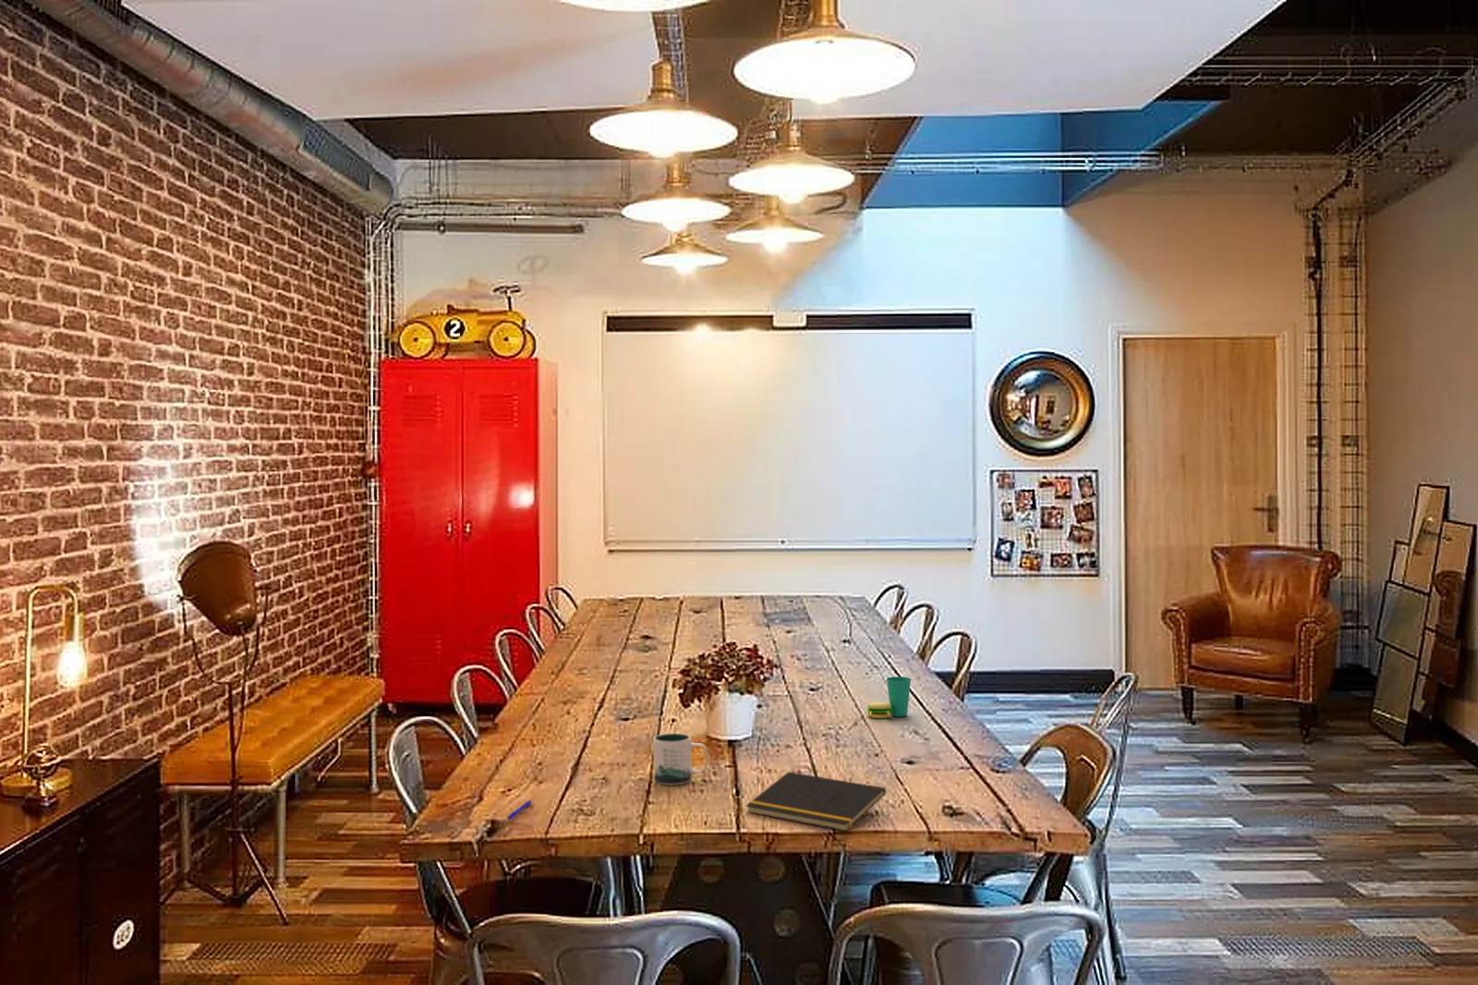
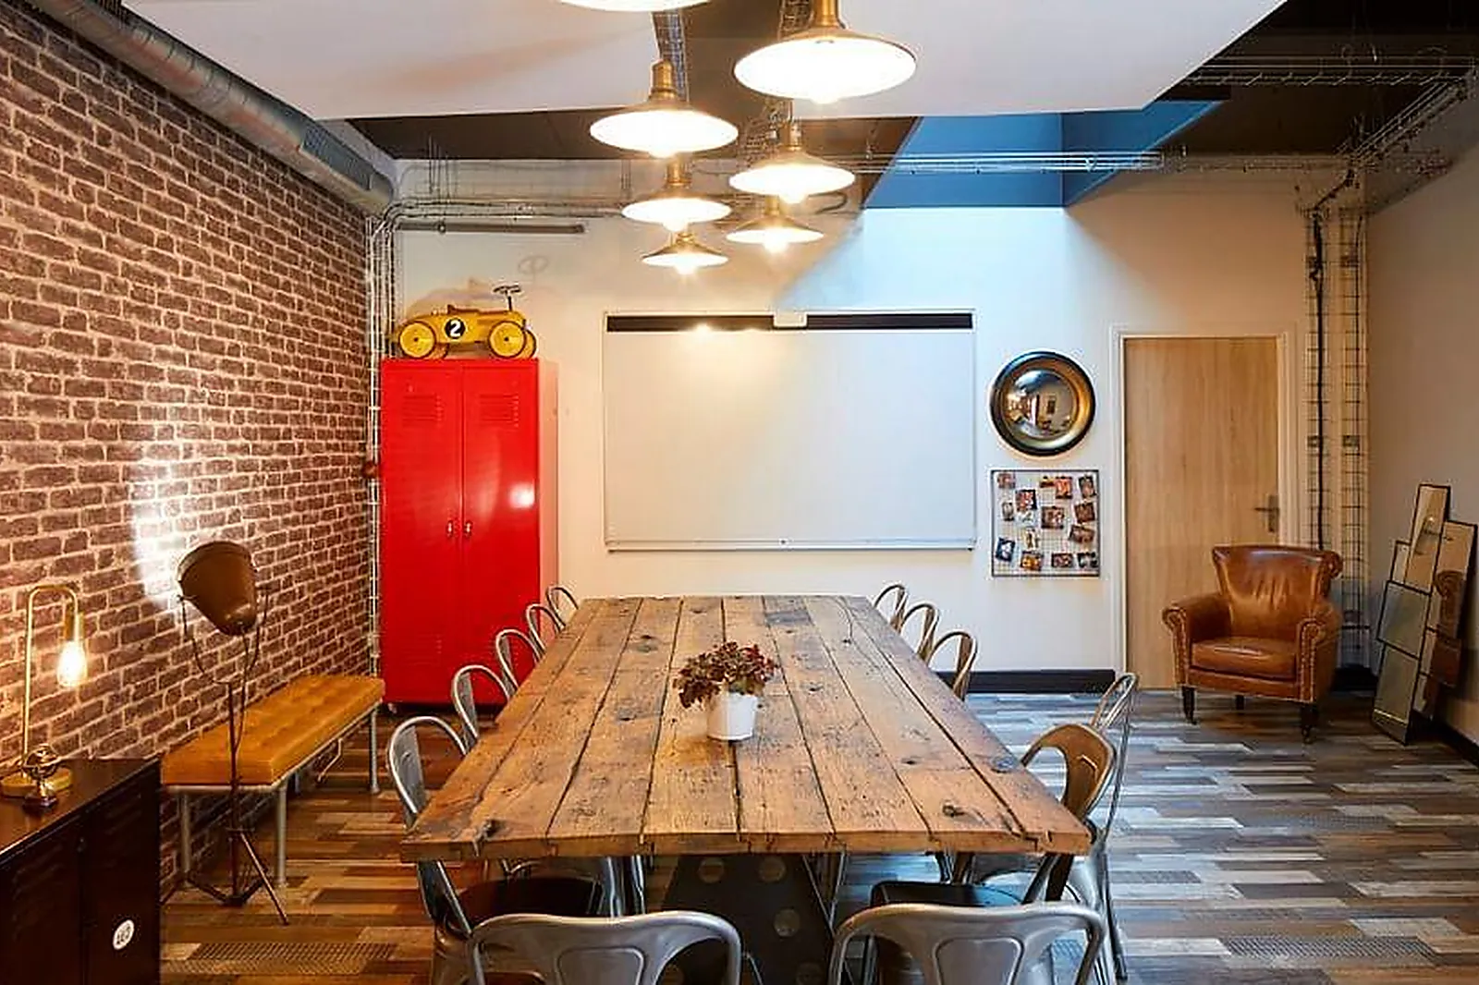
- cup (889, 698)
- notepad (815, 799)
- pen (520, 808)
- mug (681, 759)
